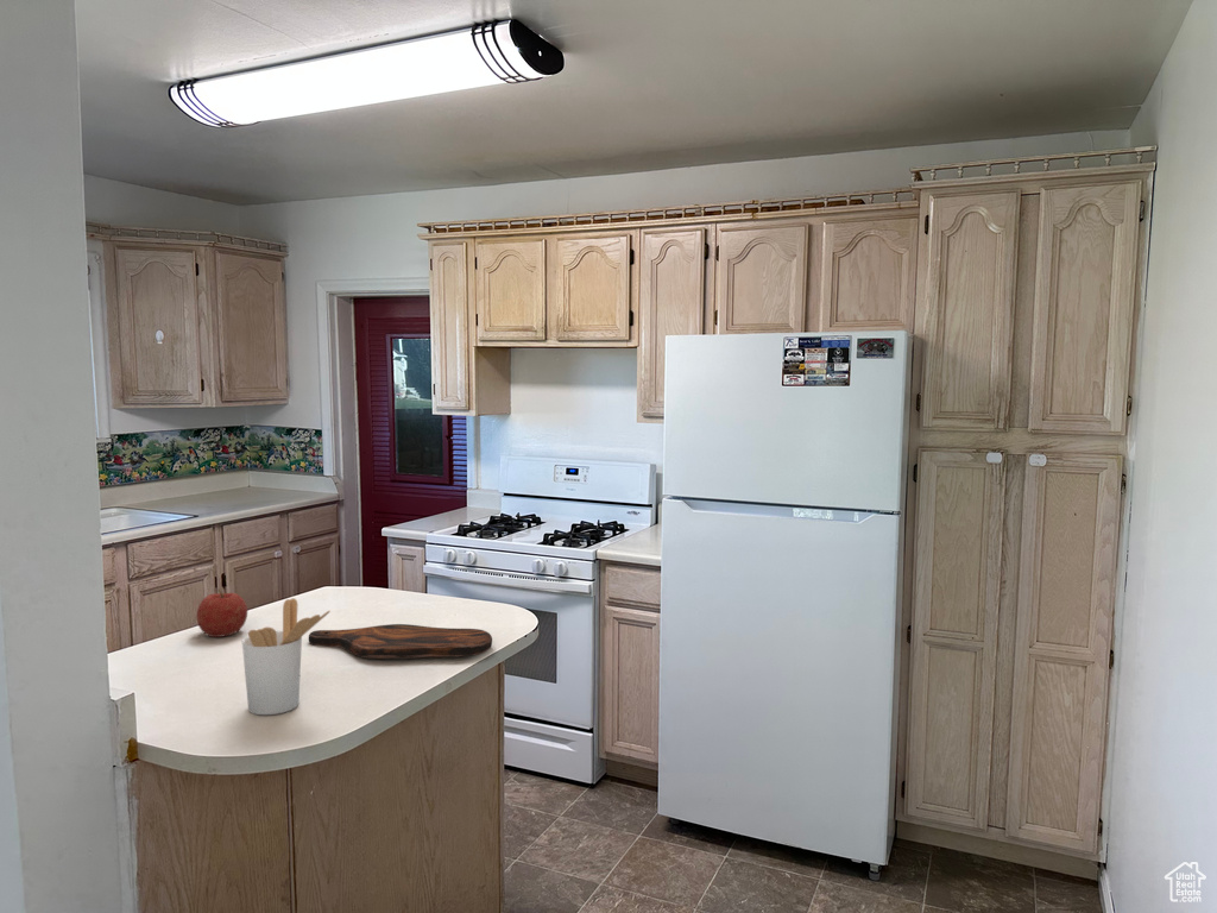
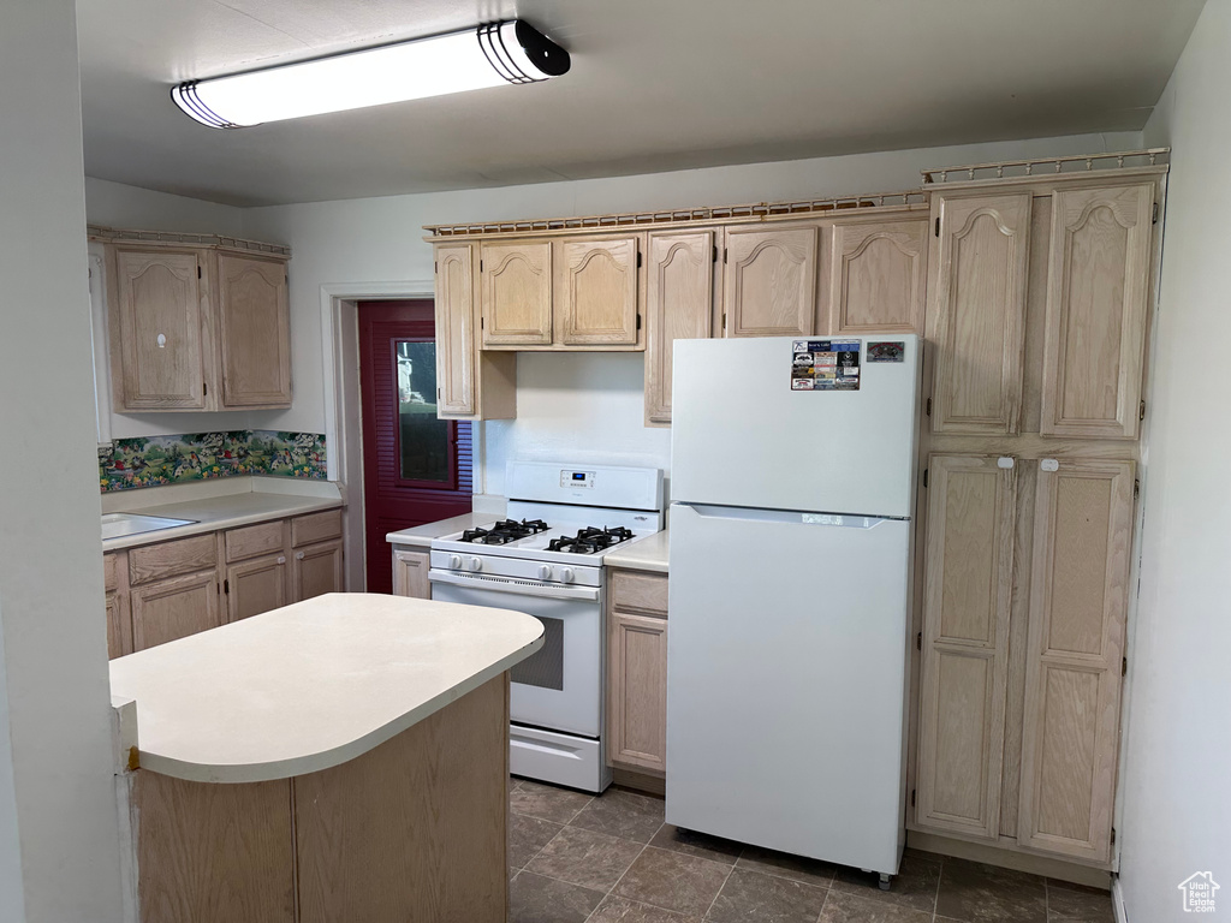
- cutting board (397, 641)
- utensil holder (285, 656)
- fruit (220, 611)
